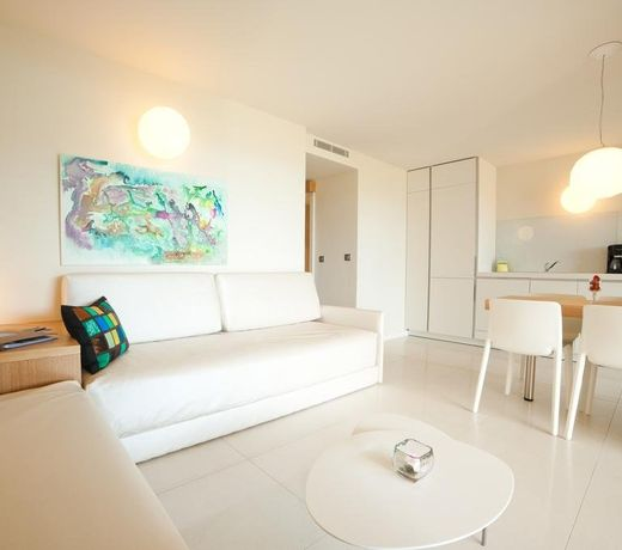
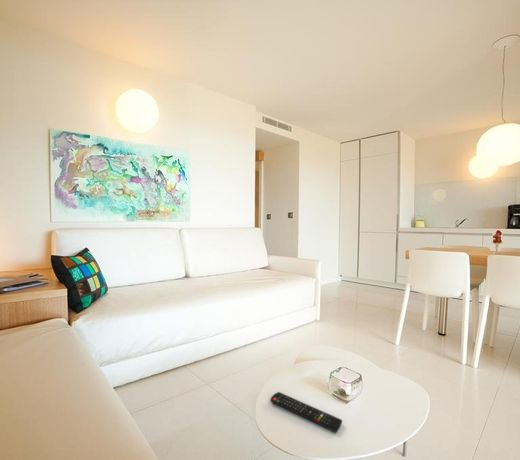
+ remote control (303, 410)
